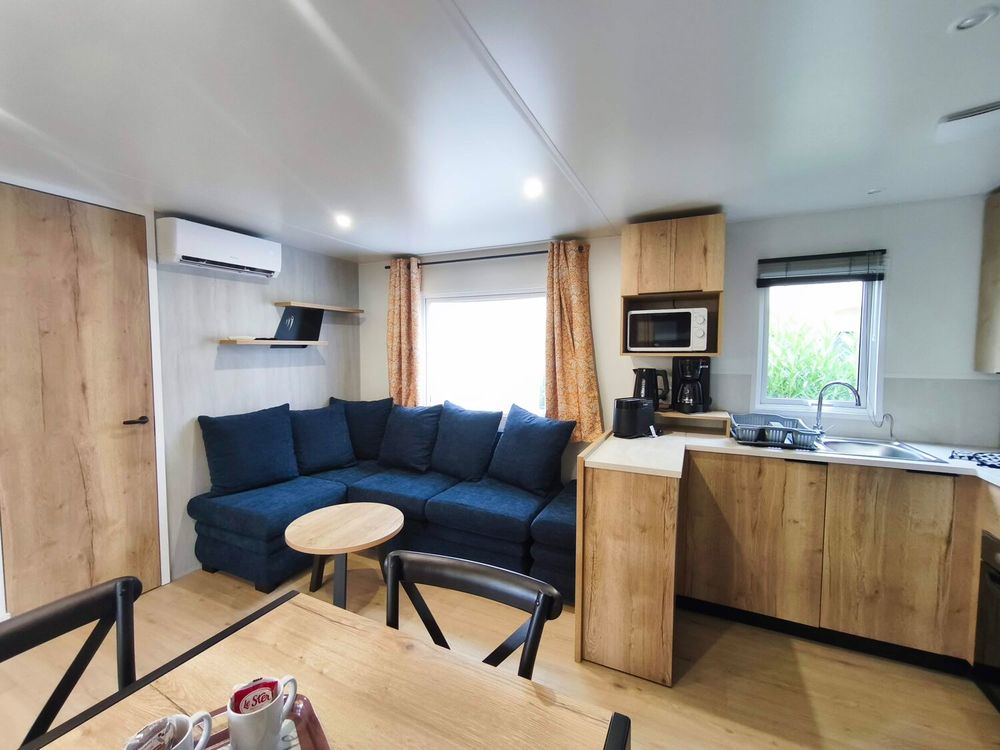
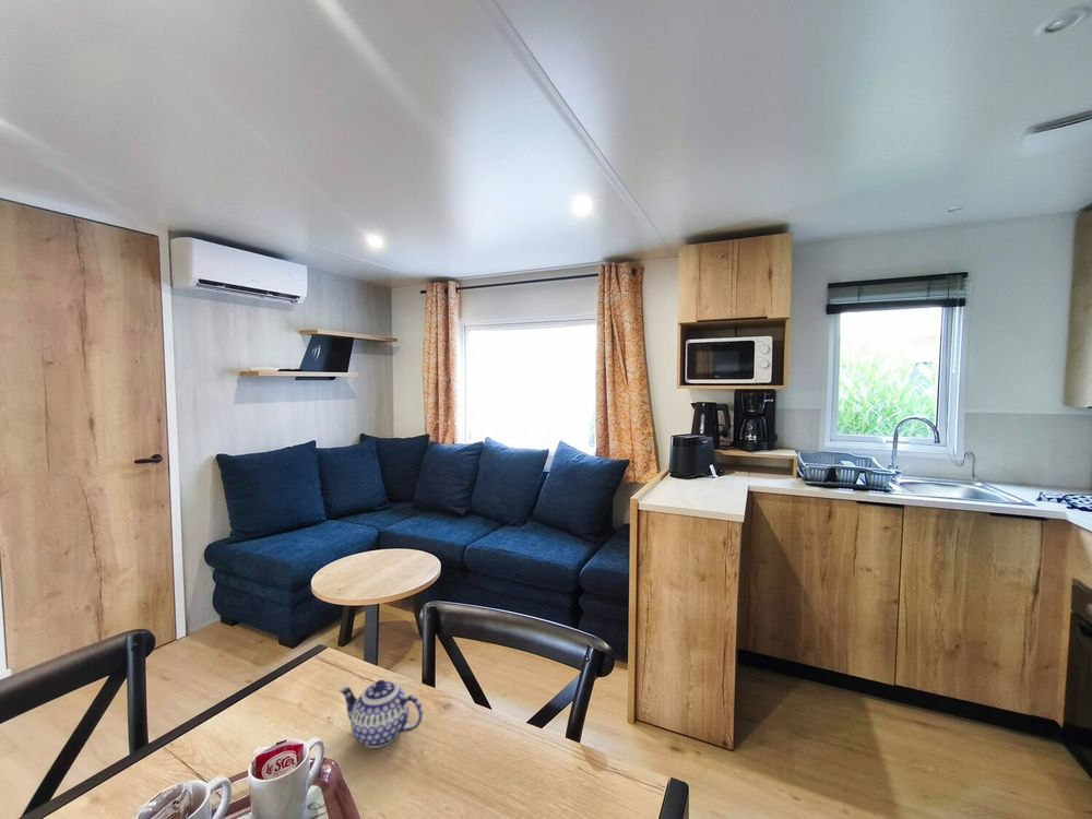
+ teapot (380, 708)
